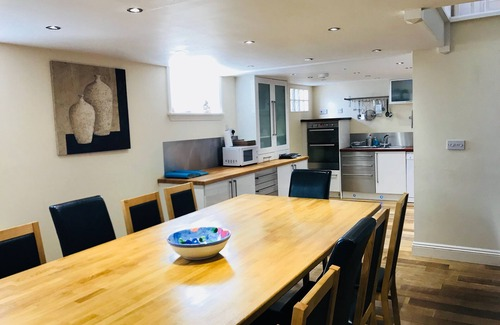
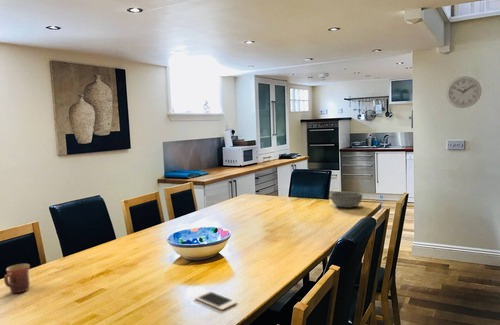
+ cell phone (215, 300)
+ bowl (346, 200)
+ mug (16, 280)
+ wall clock (463, 92)
